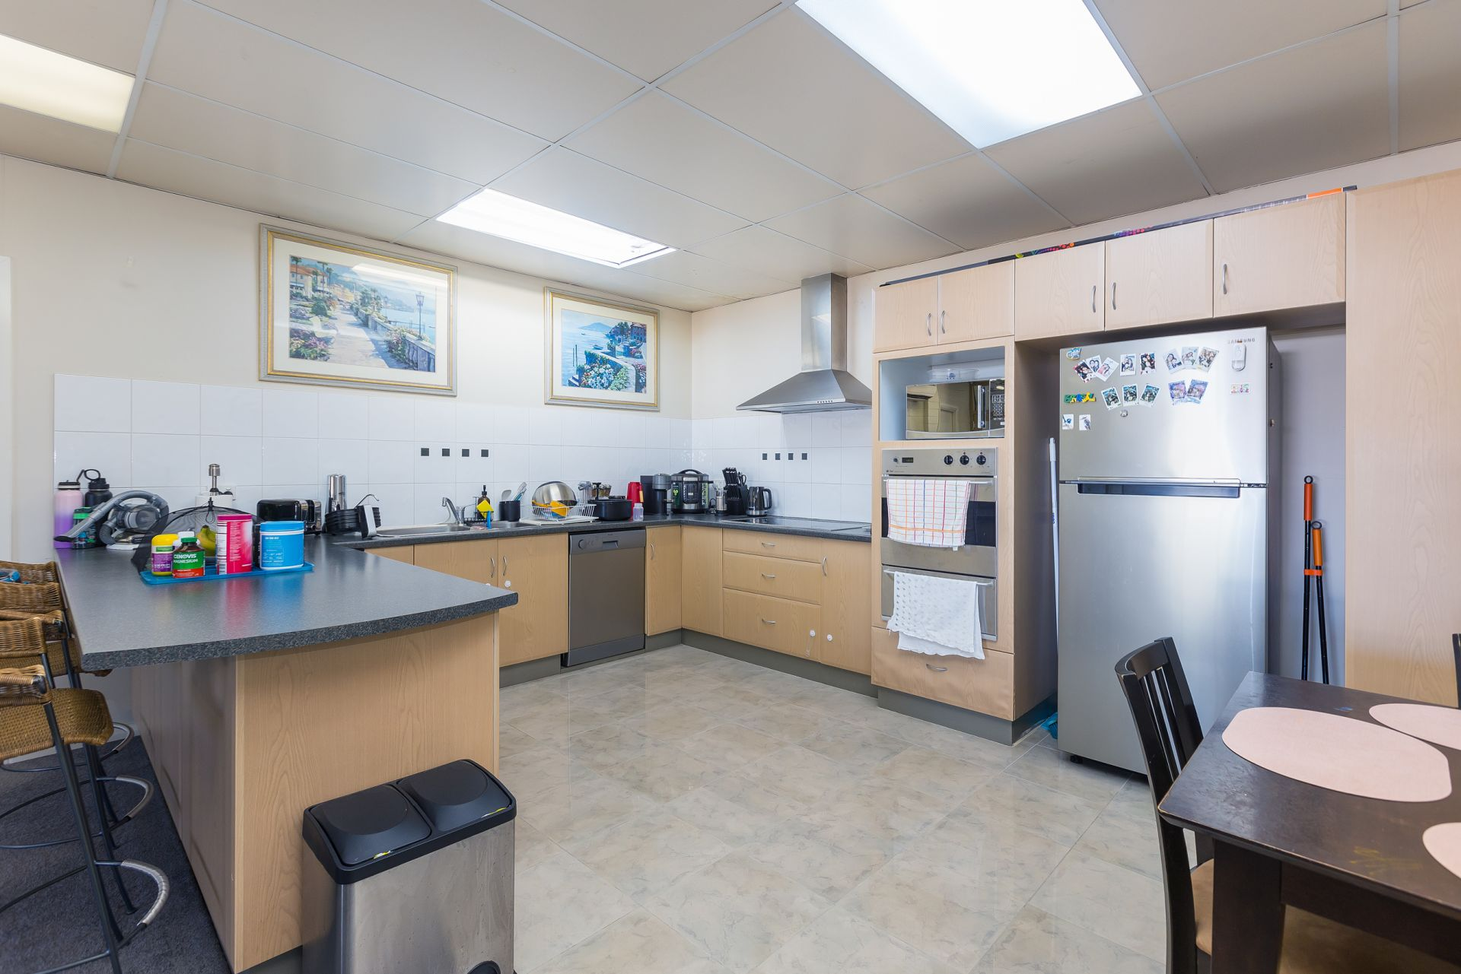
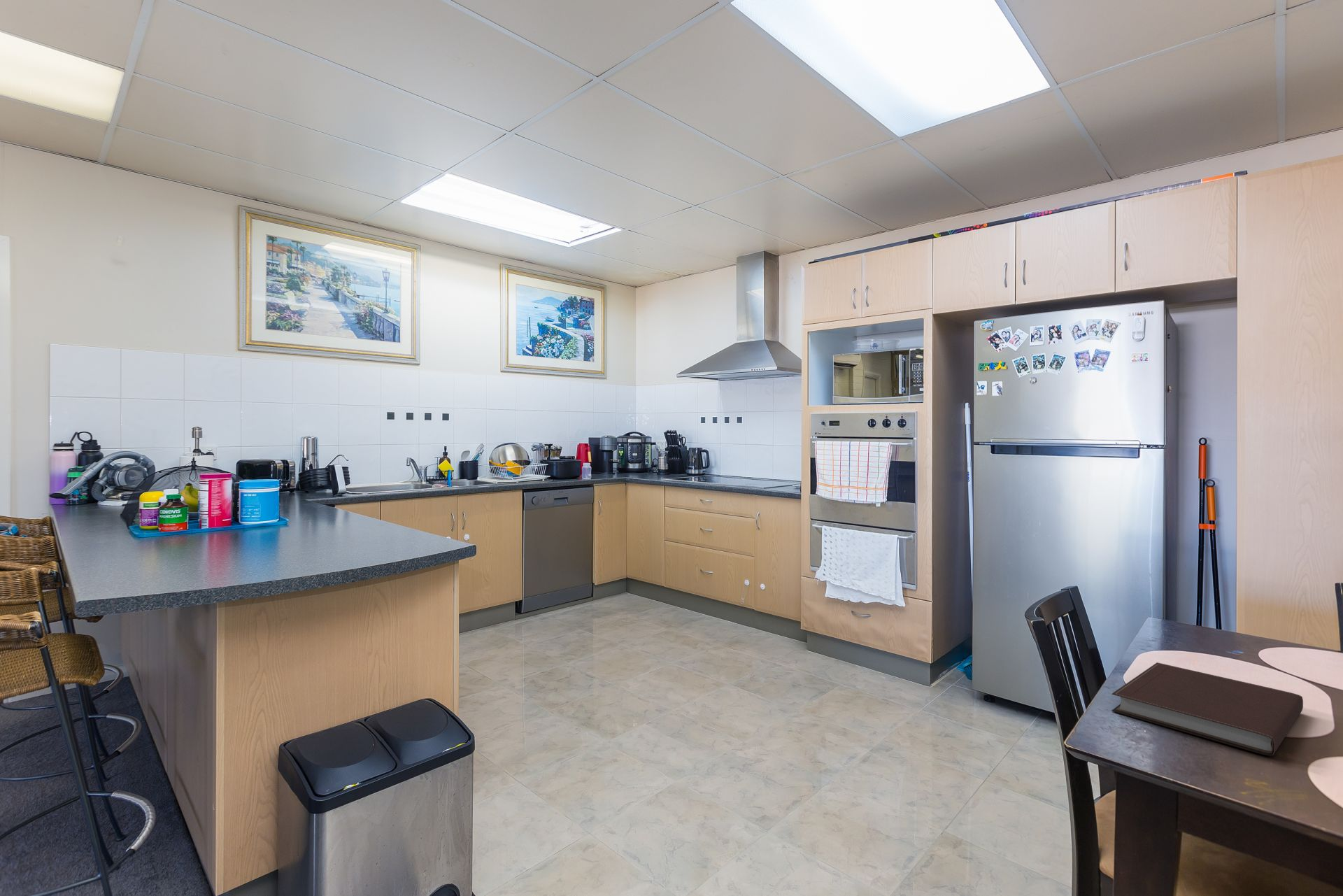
+ notebook (1207, 703)
